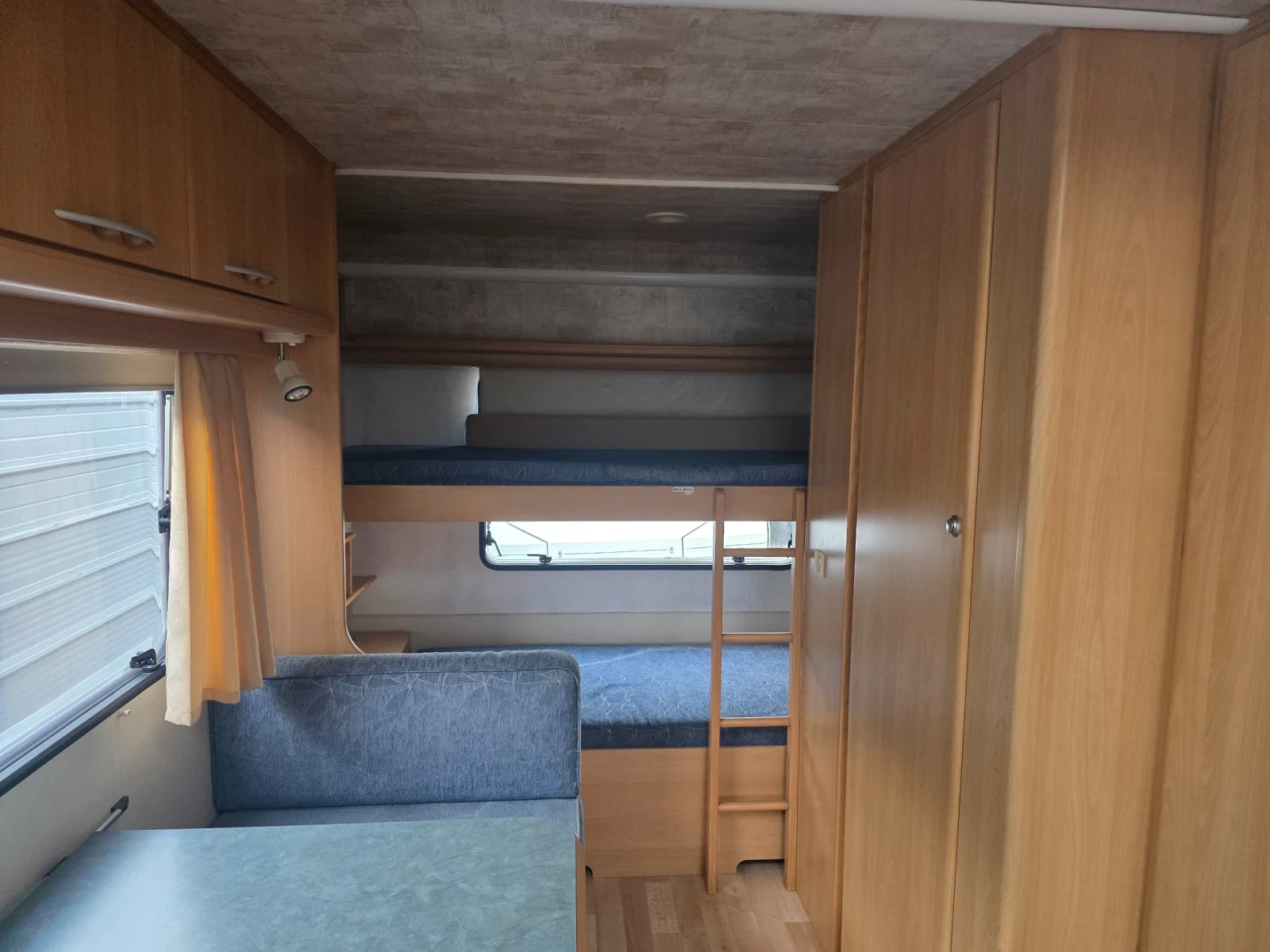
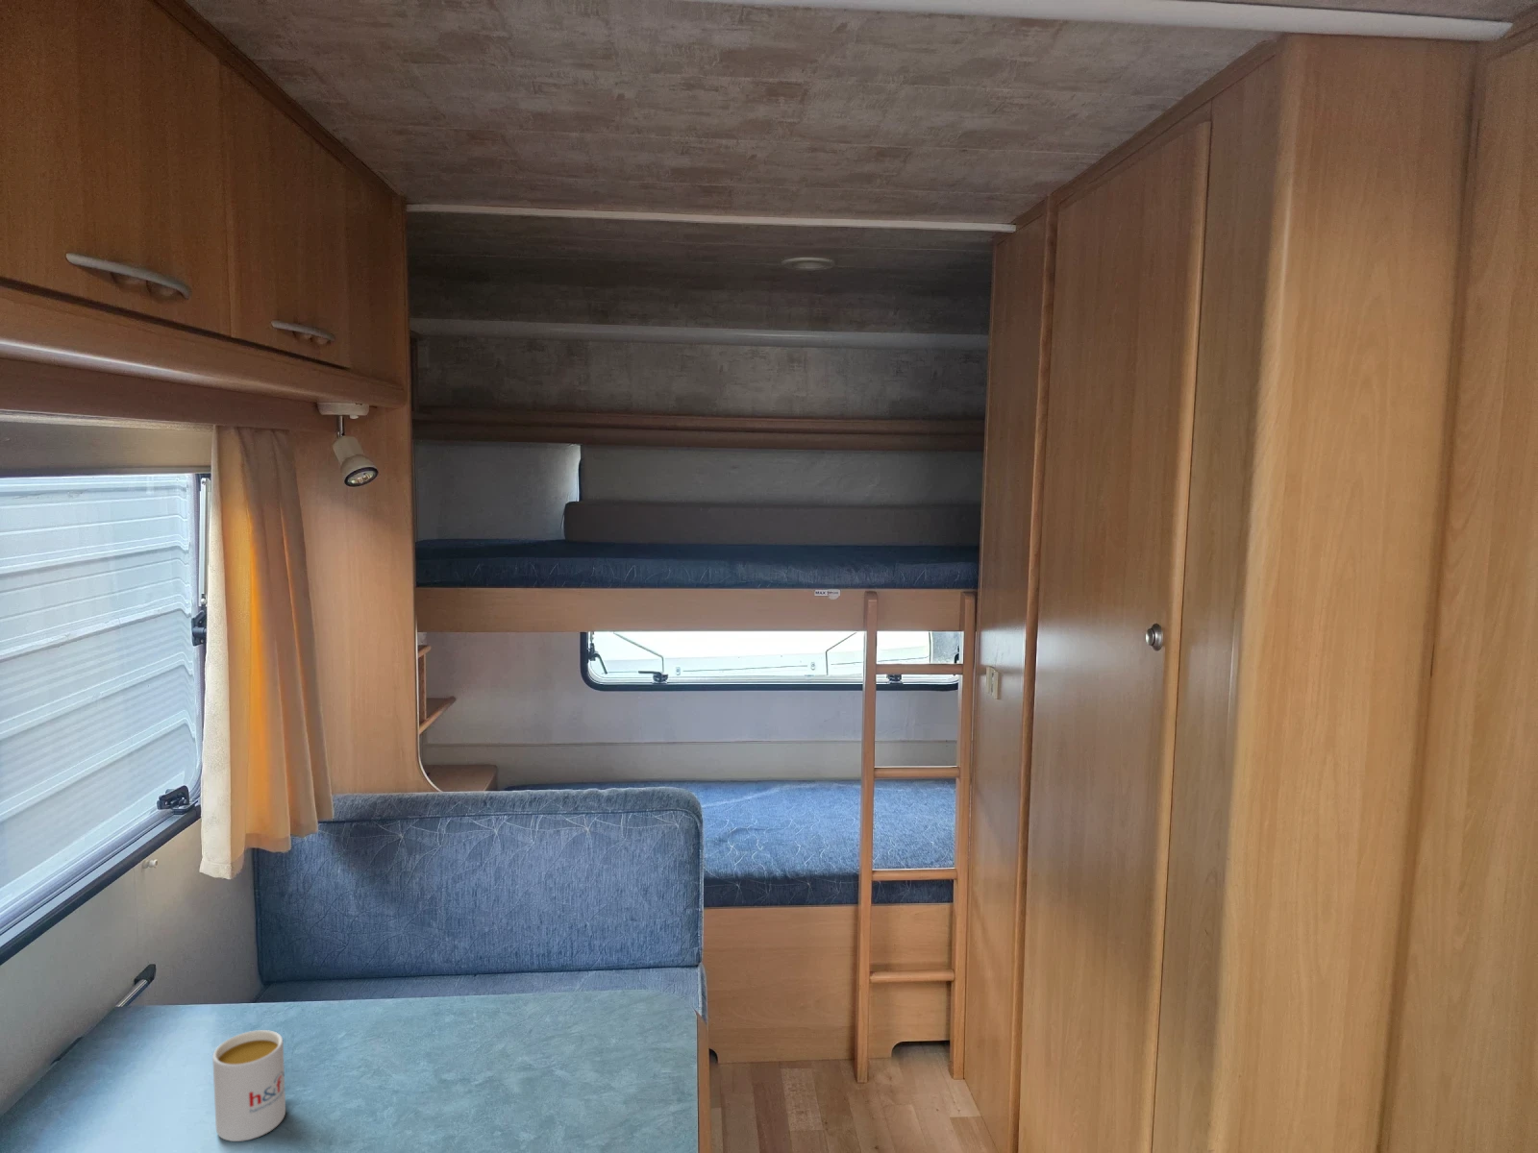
+ mug (254, 1077)
